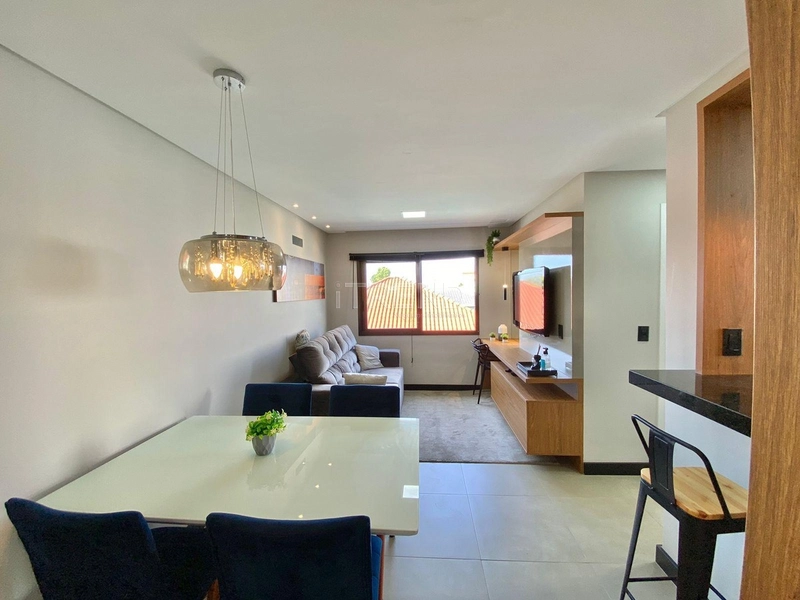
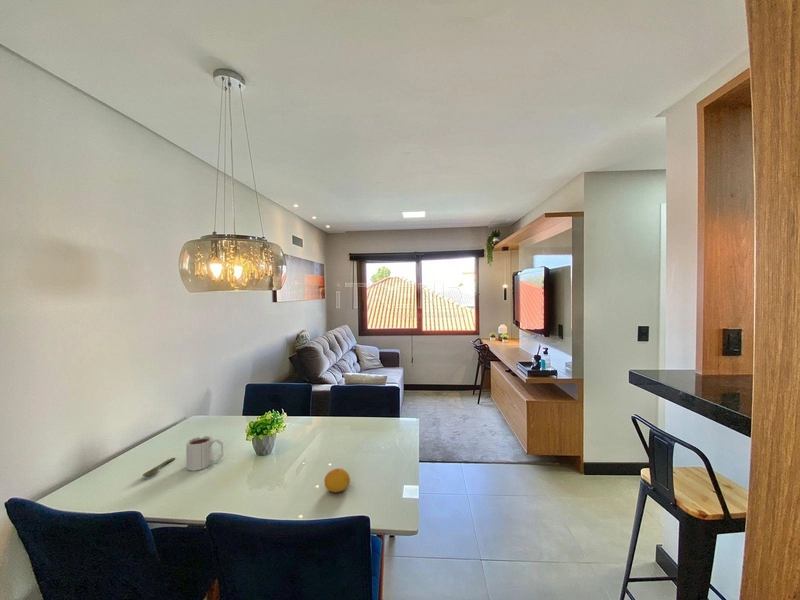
+ mug (205, 452)
+ fruit (337, 479)
+ spoon (160, 465)
